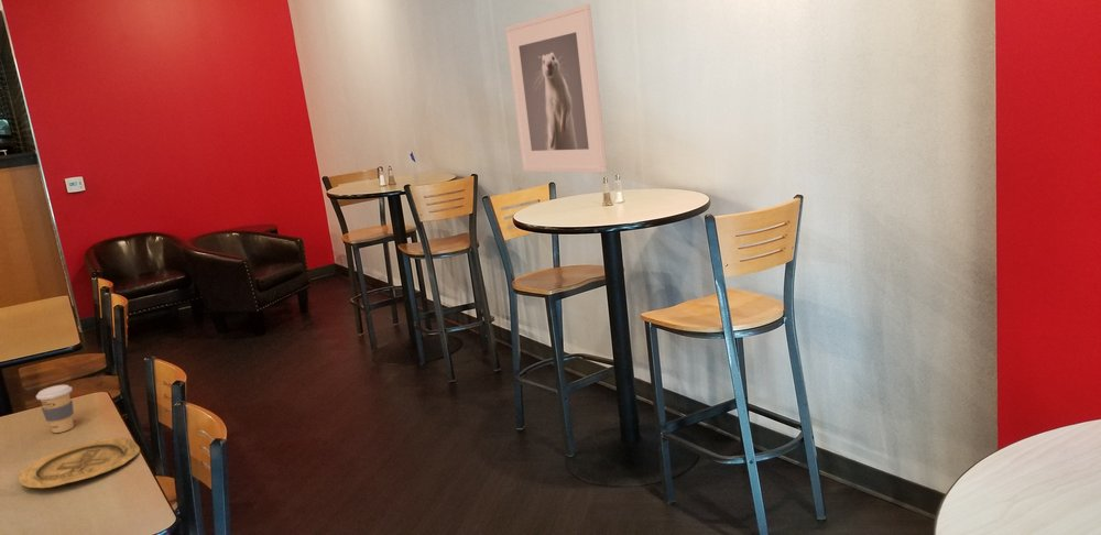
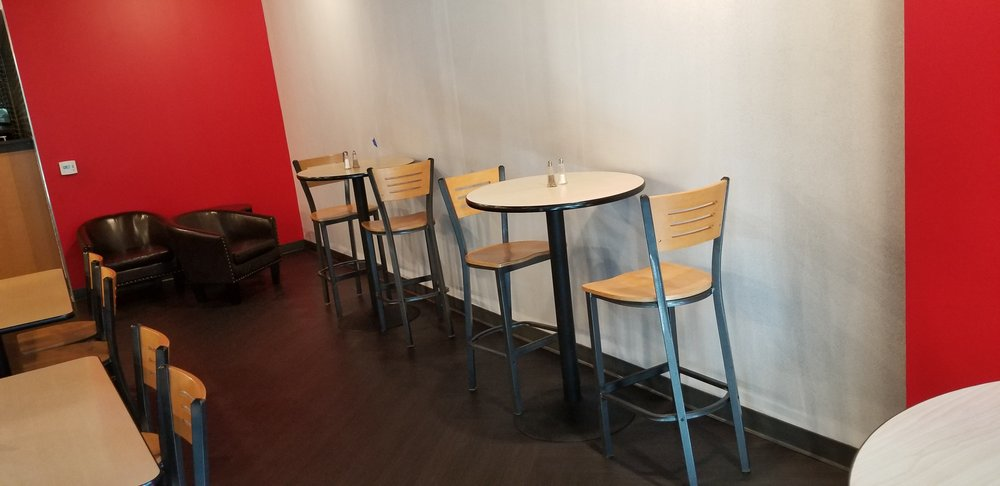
- plate (80, 462)
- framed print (553, 95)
- coffee cup (57, 408)
